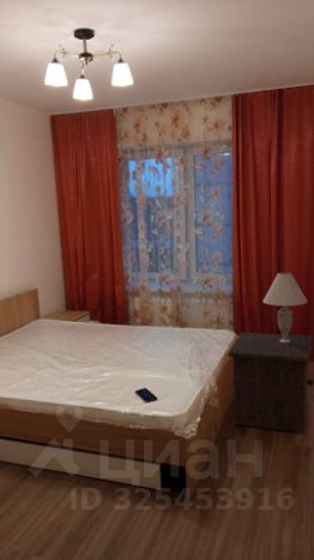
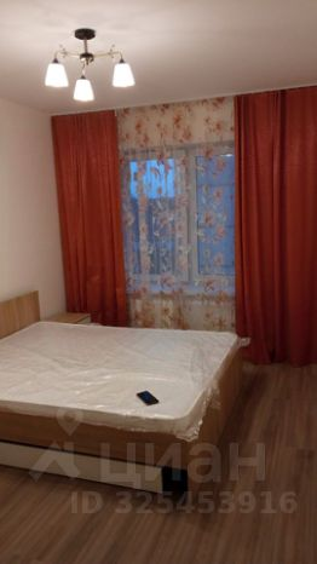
- table lamp (284, 306)
- nightstand (273, 379)
